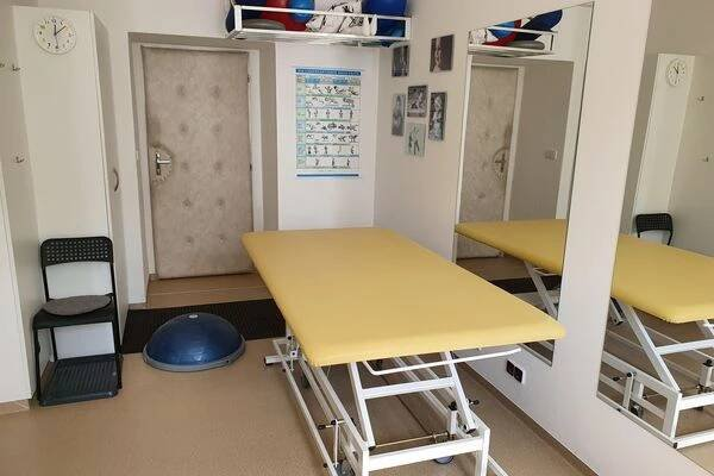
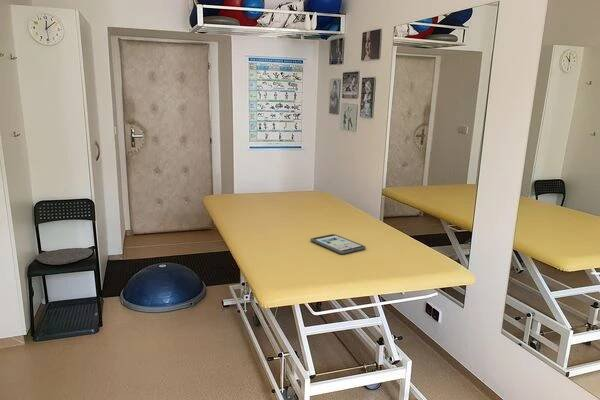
+ tablet (337, 243)
